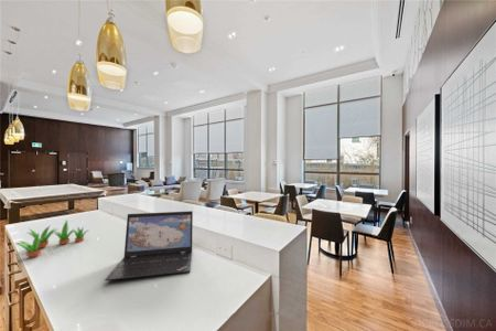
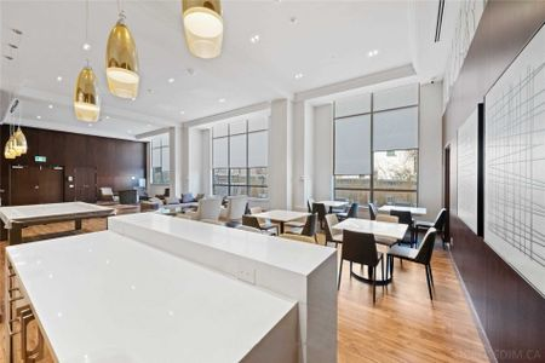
- laptop (155, 241)
- succulent plant (54, 233)
